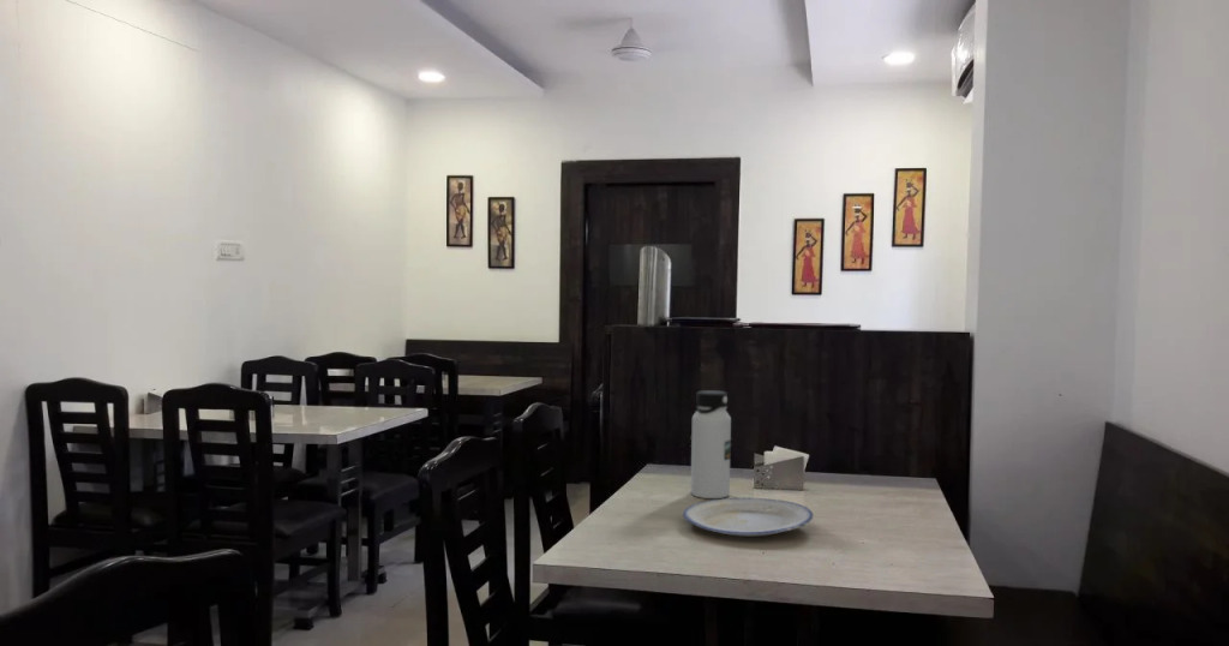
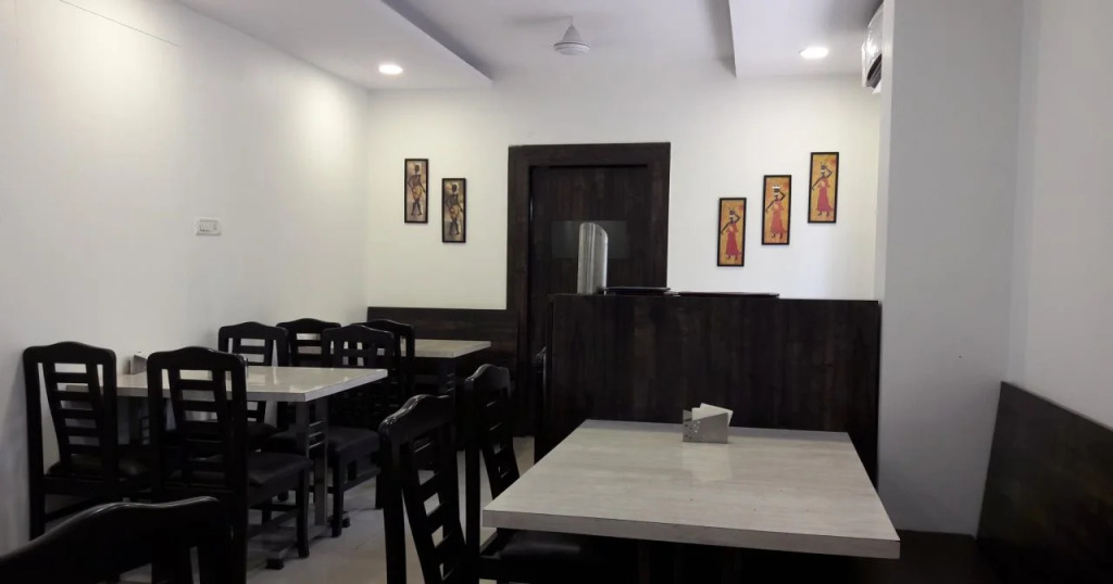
- plate (747, 518)
- water bottle (711, 443)
